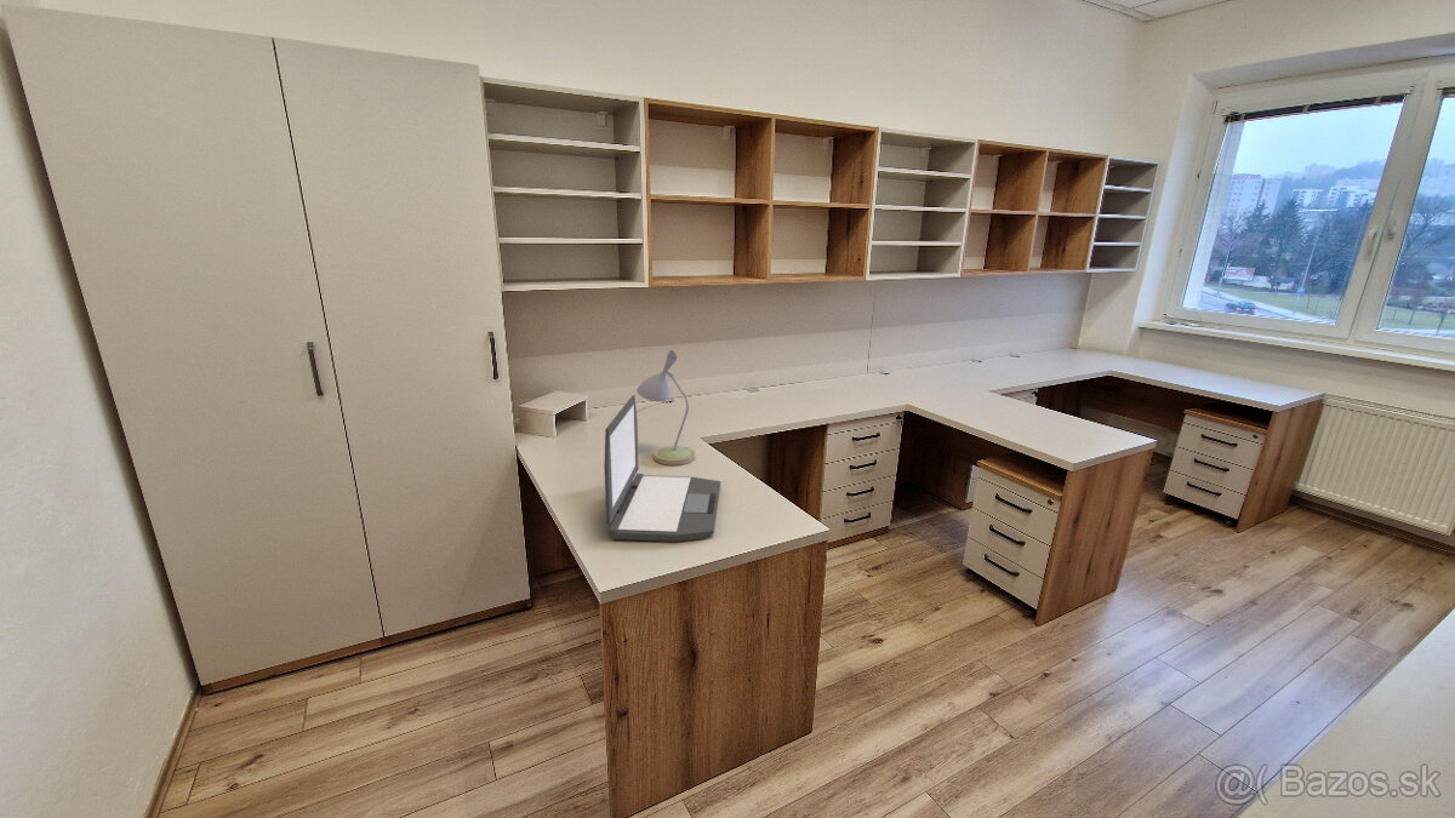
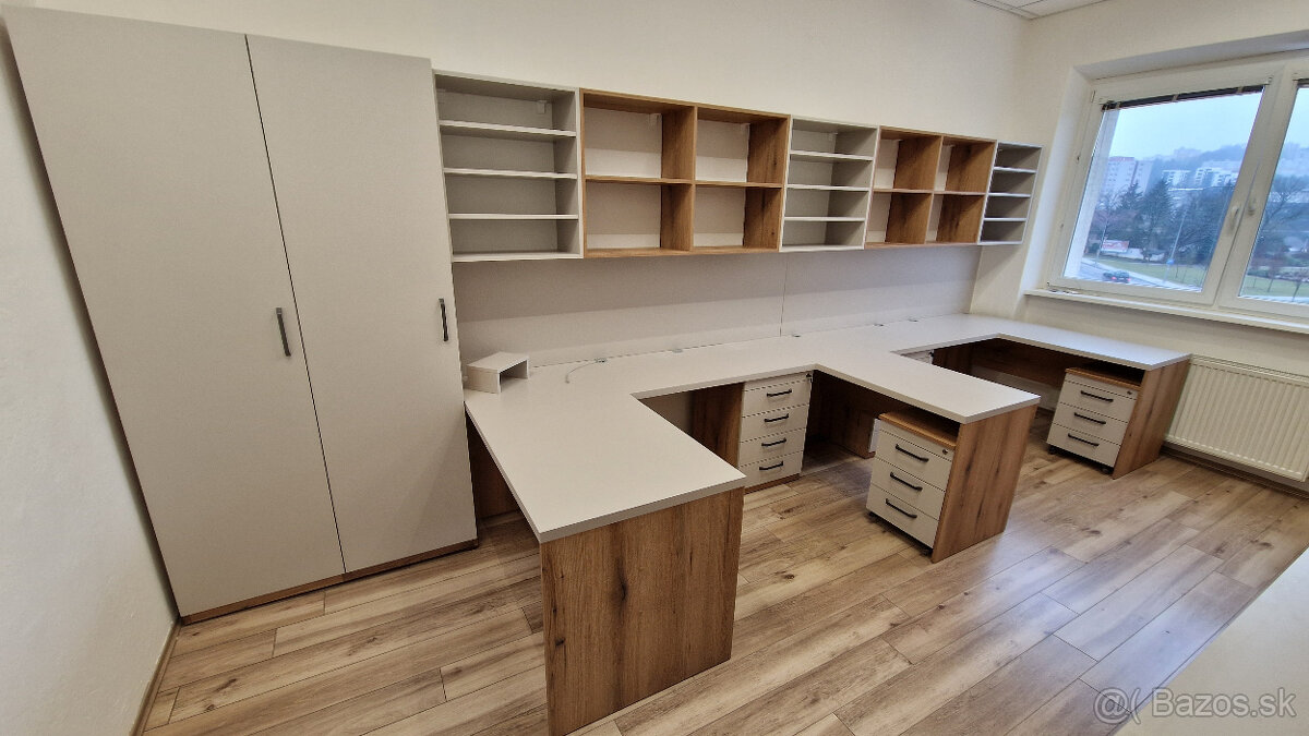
- desk lamp (666, 400)
- laptop (669, 476)
